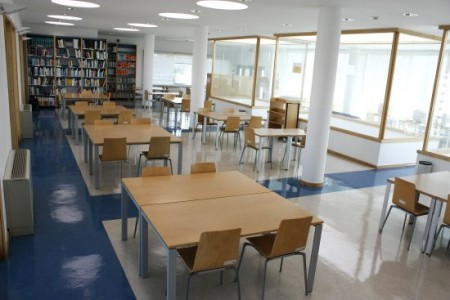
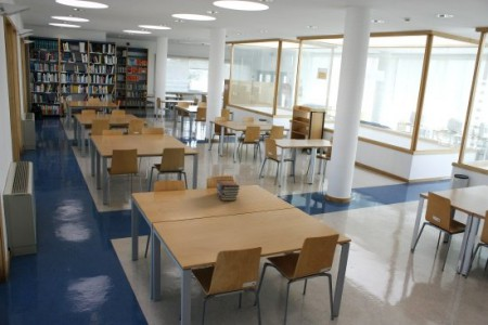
+ book stack (227, 190)
